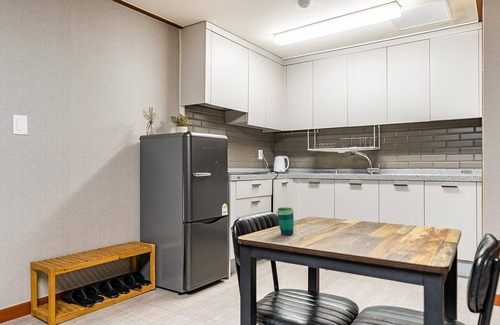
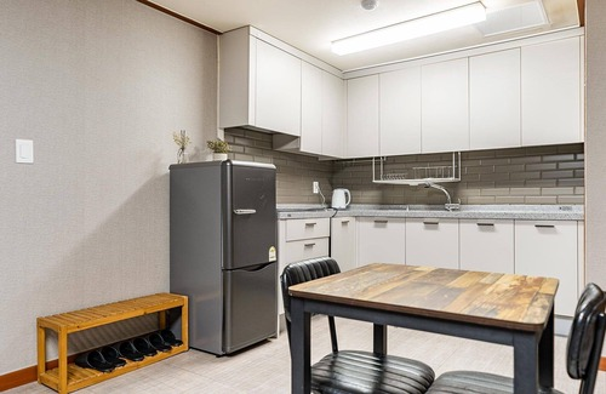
- cup (285, 221)
